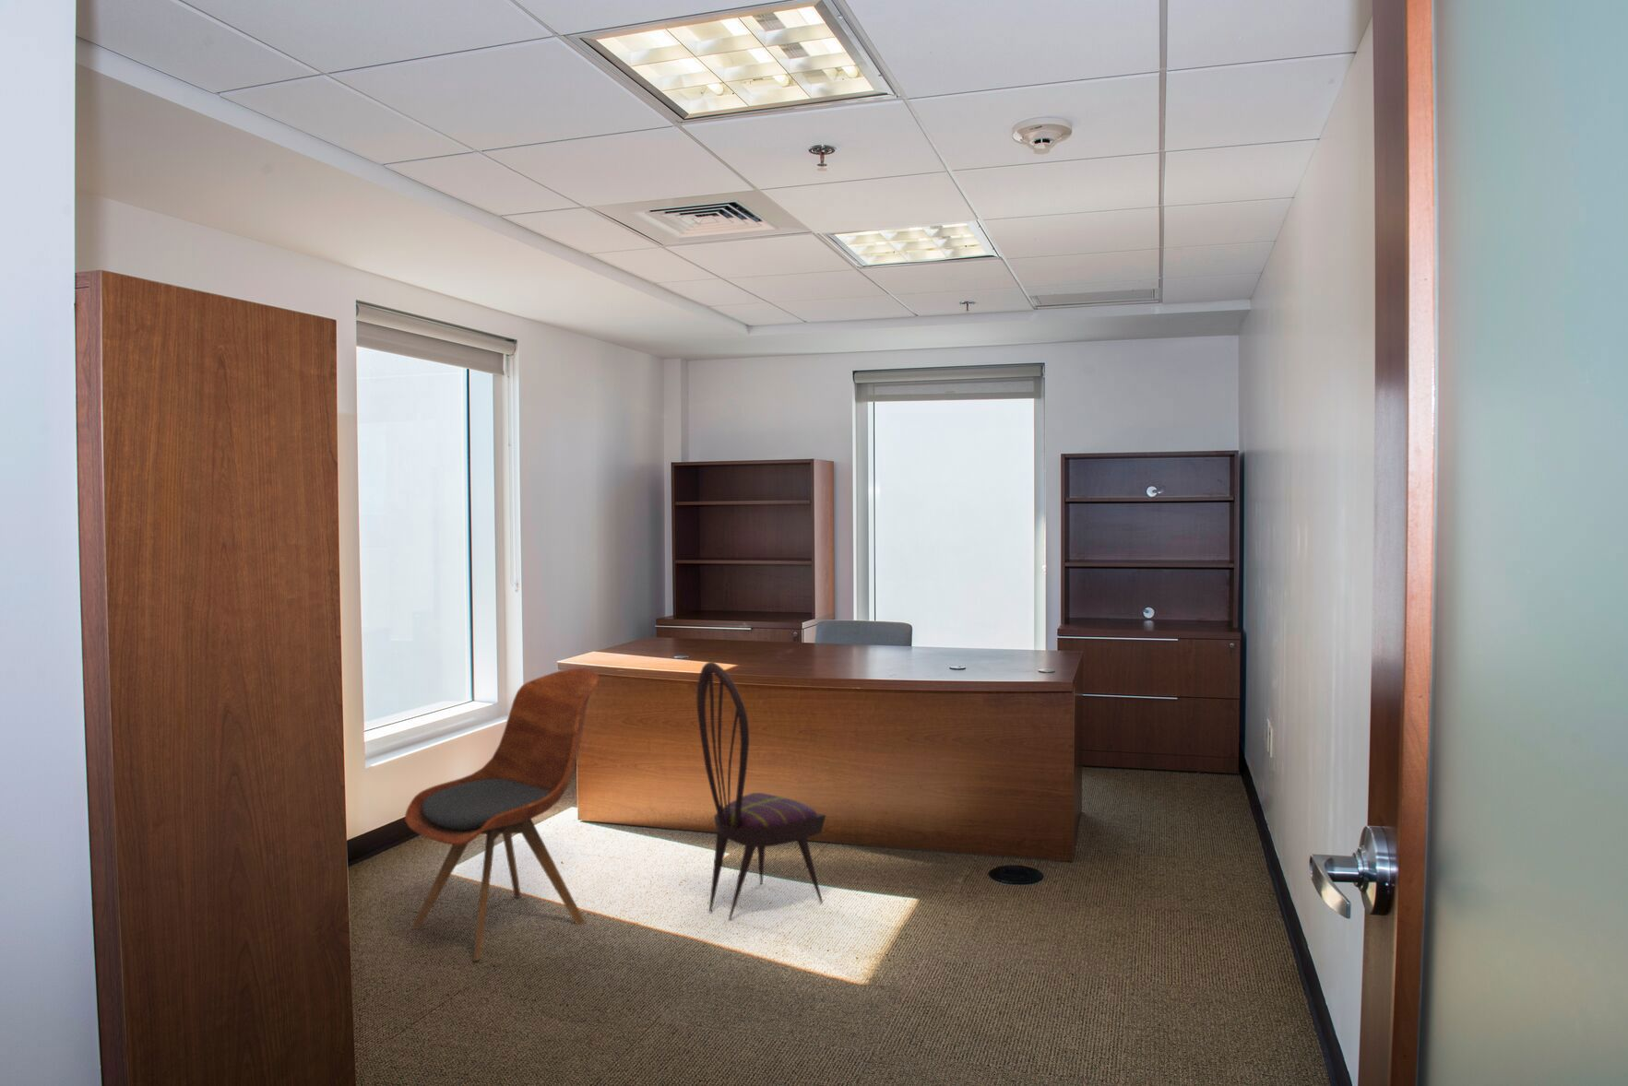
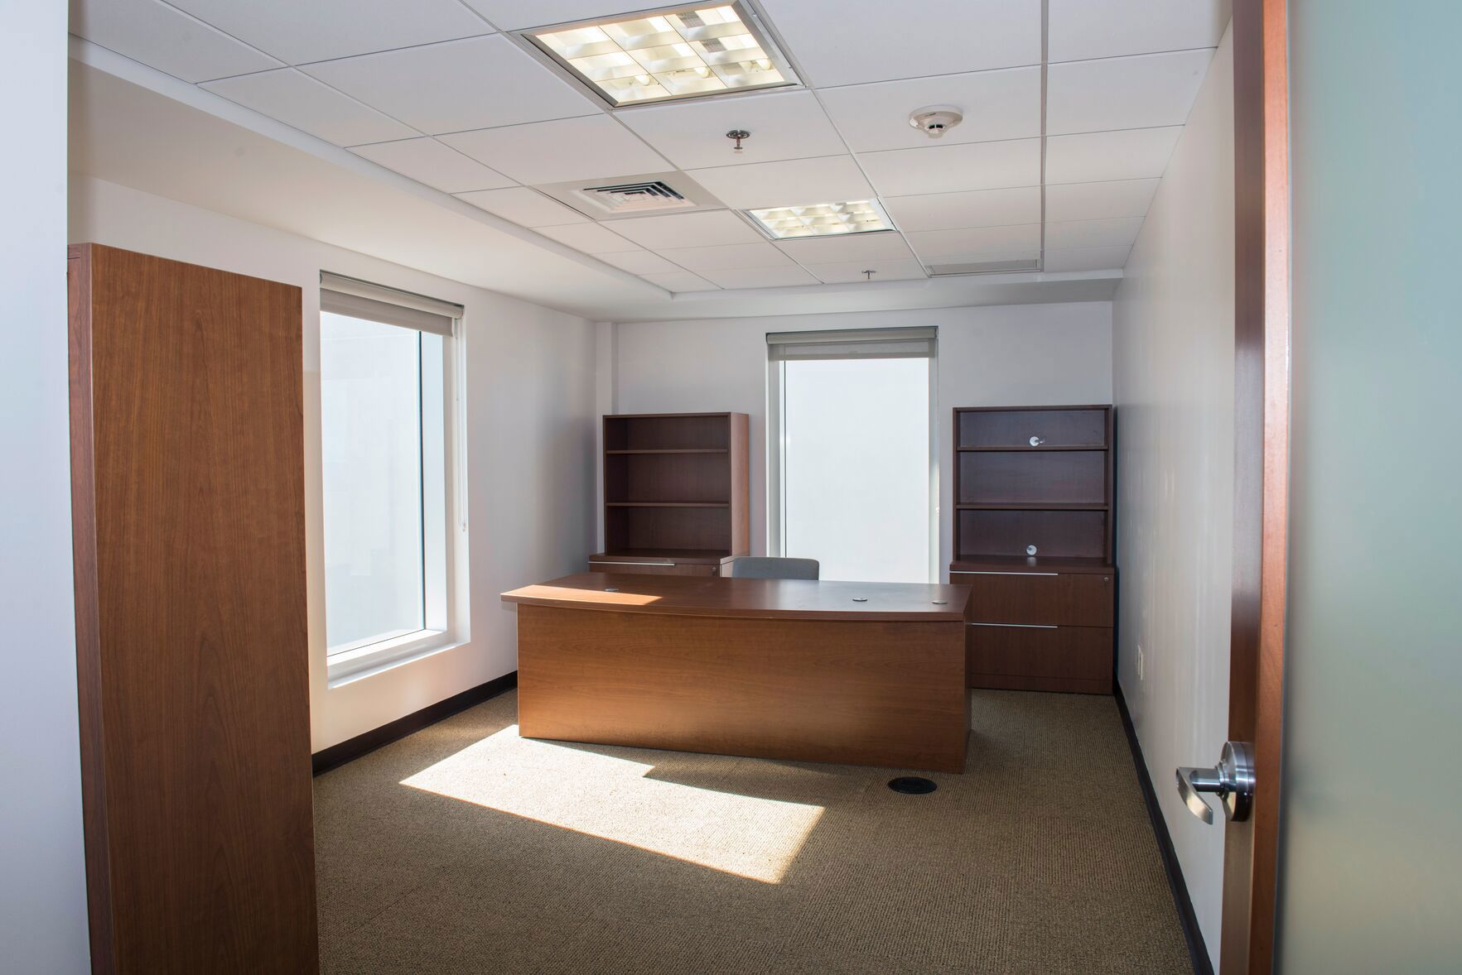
- dining chair (499, 802)
- dining chair (744, 782)
